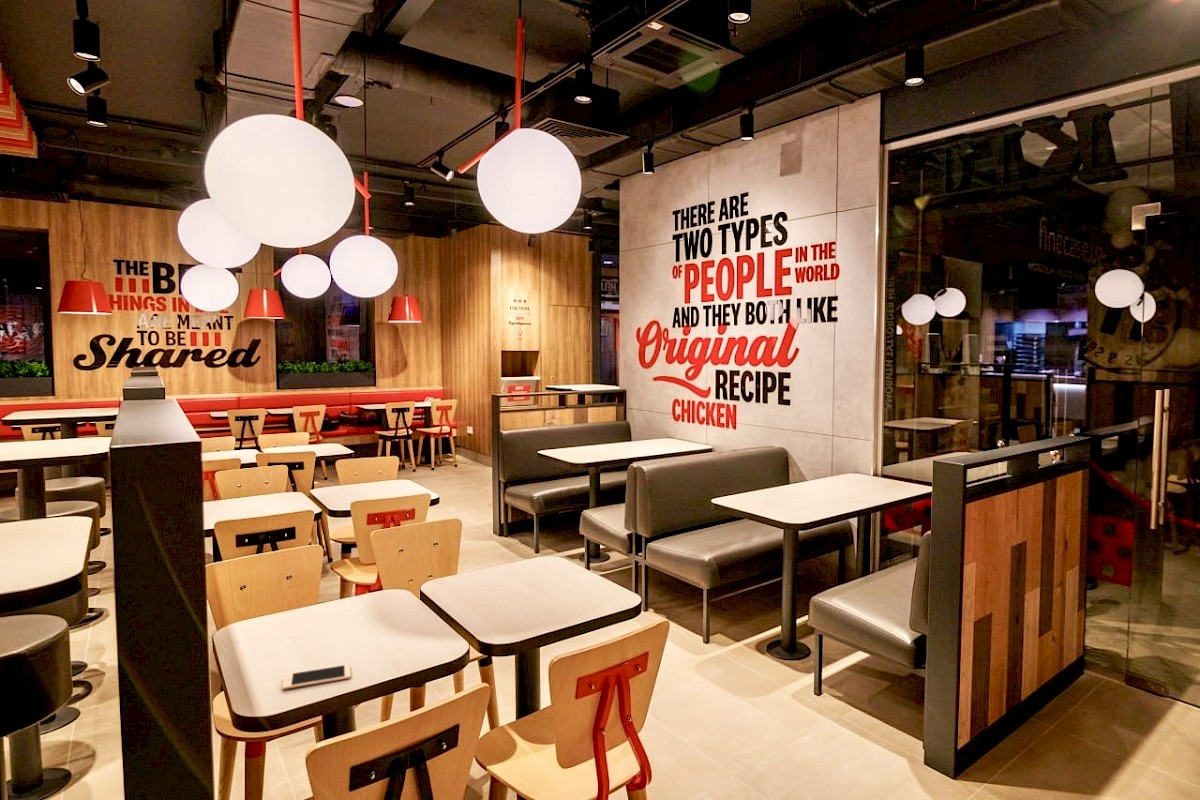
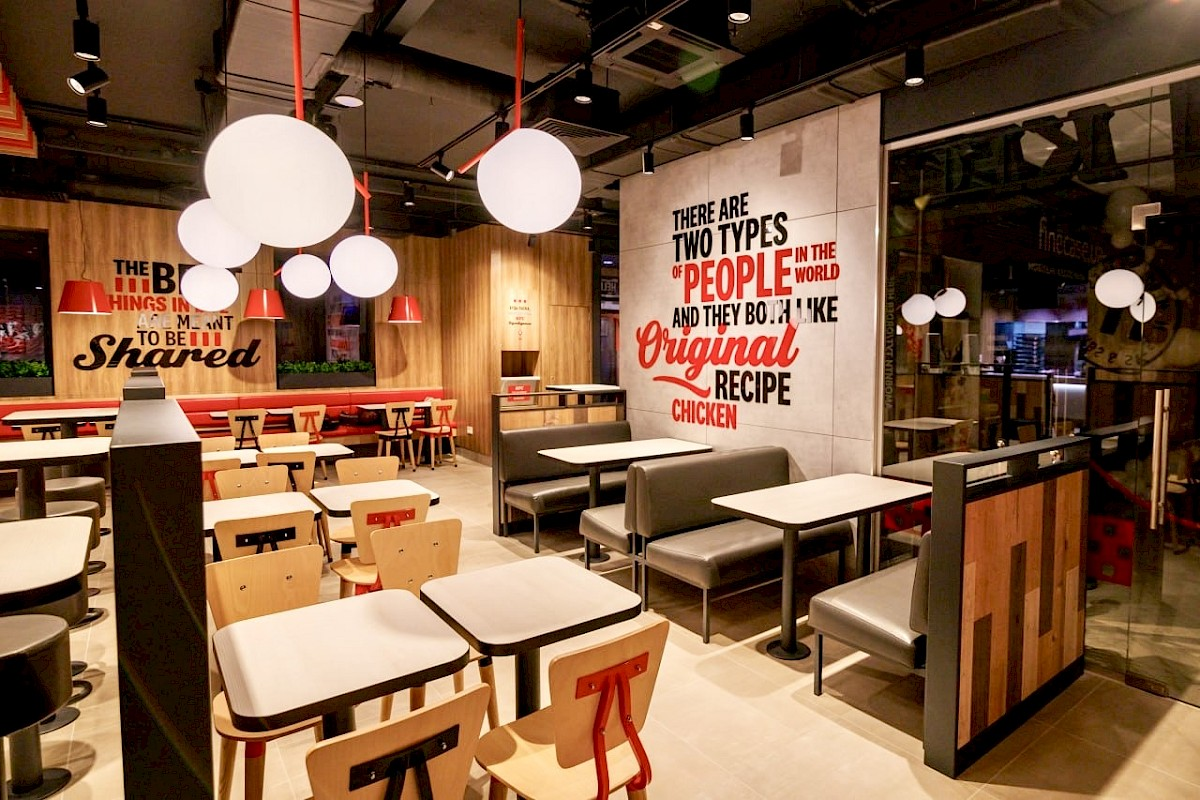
- cell phone (317, 676)
